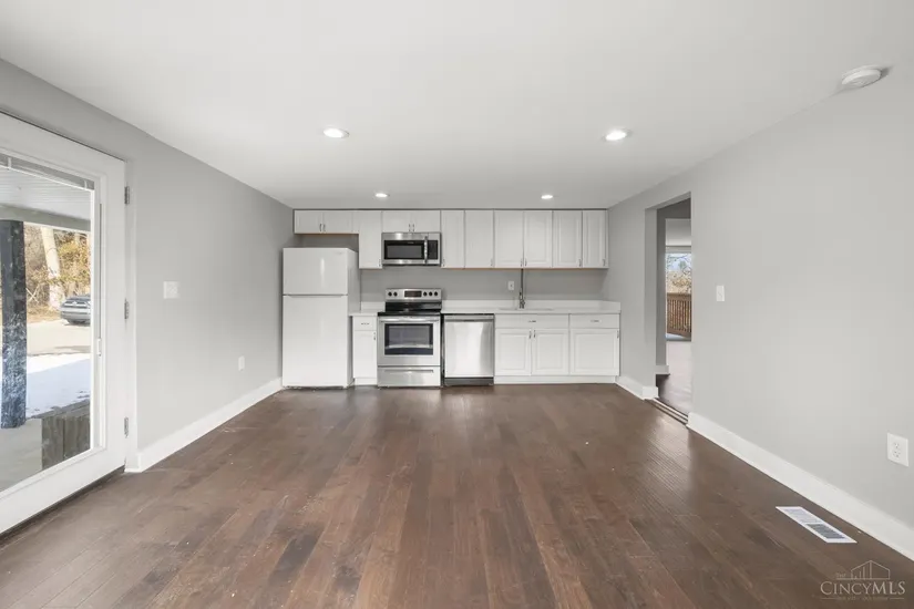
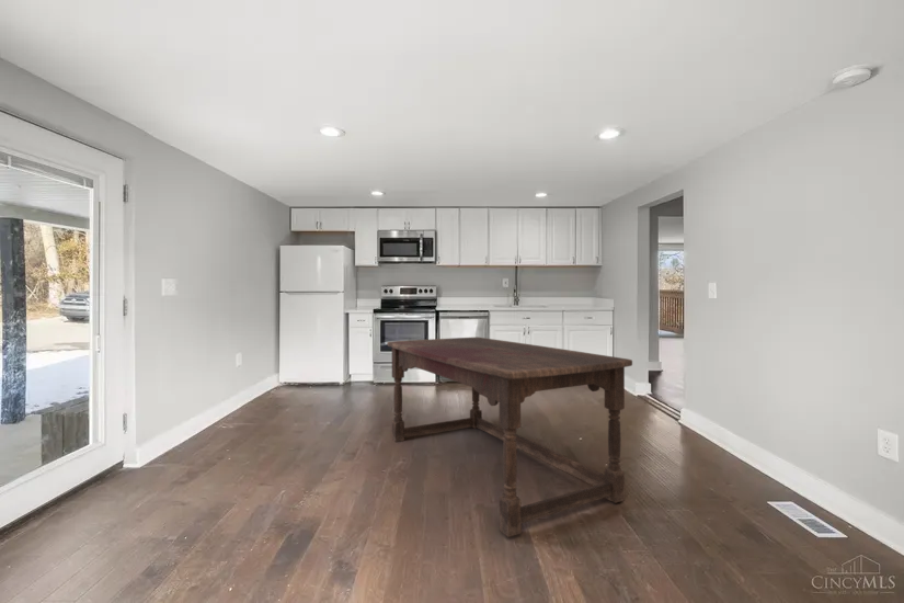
+ dining table (490, 403)
